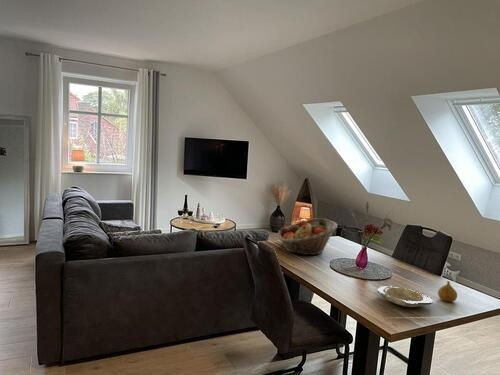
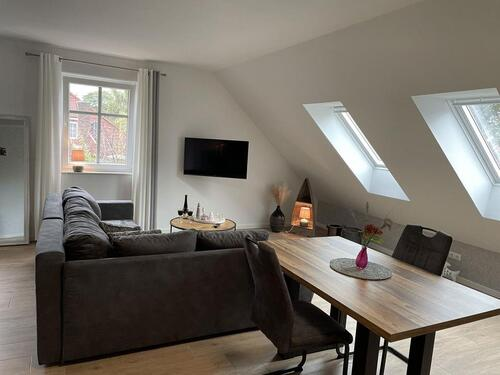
- fruit basket (306, 234)
- fruit (447, 290)
- plate (403, 297)
